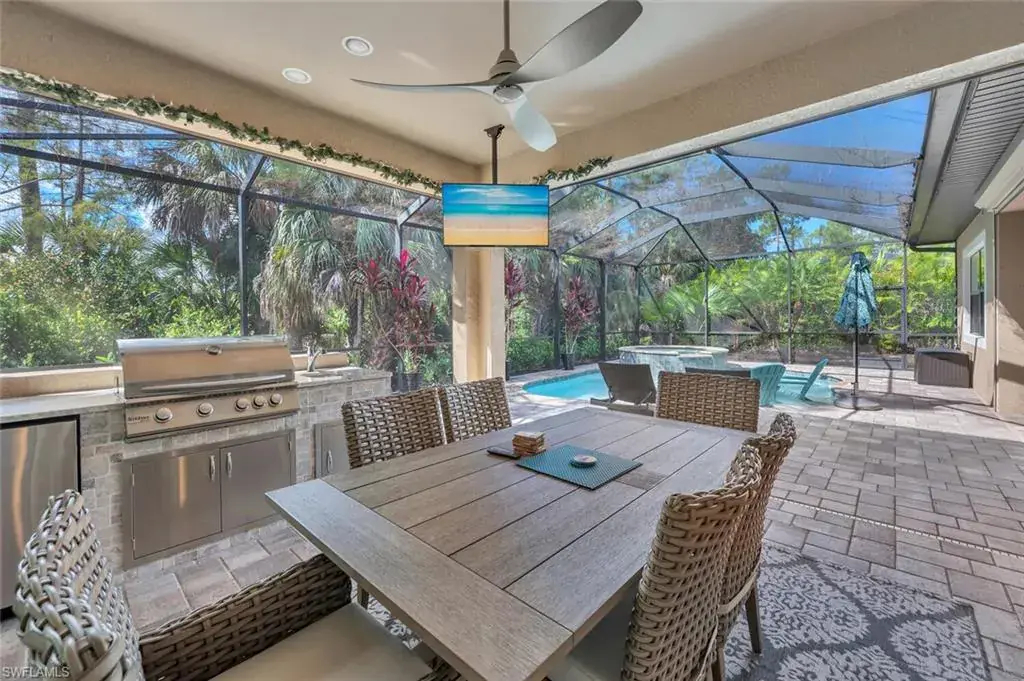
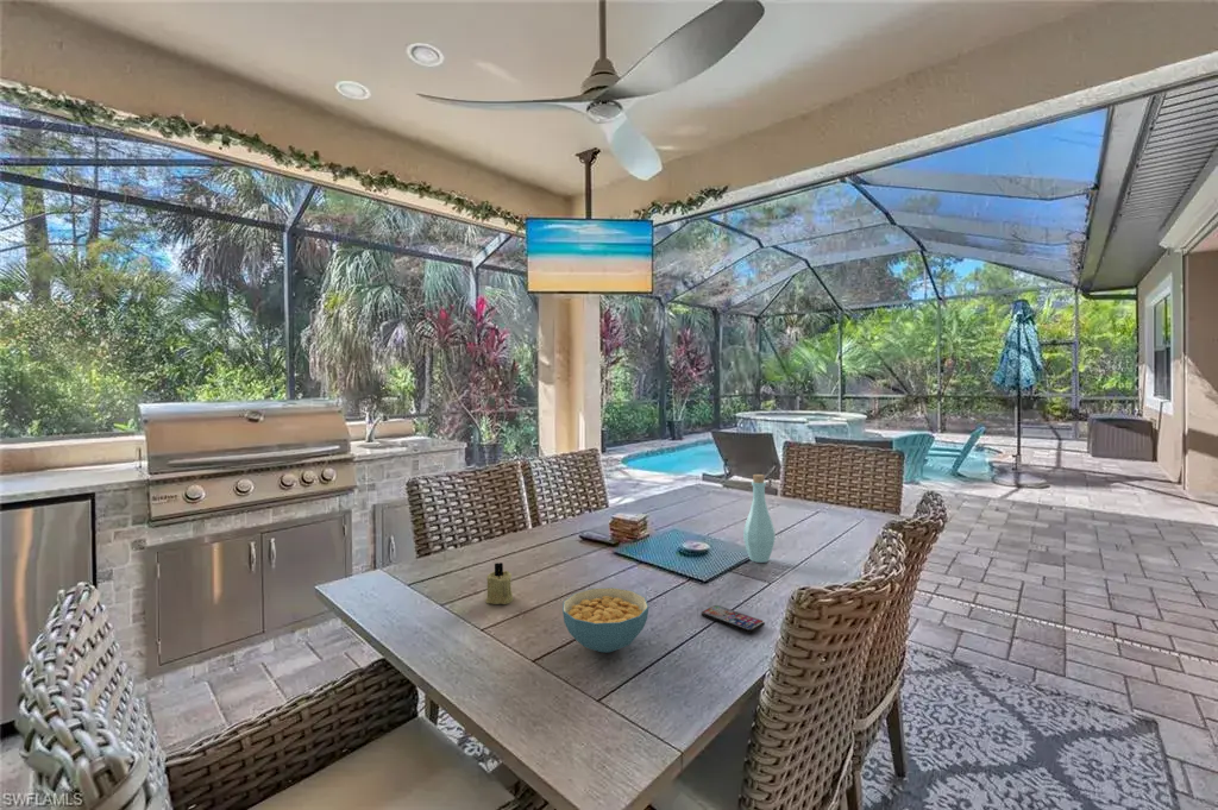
+ bottle (759, 517)
+ smartphone (732, 617)
+ candle (500, 582)
+ cereal bowl (605, 624)
